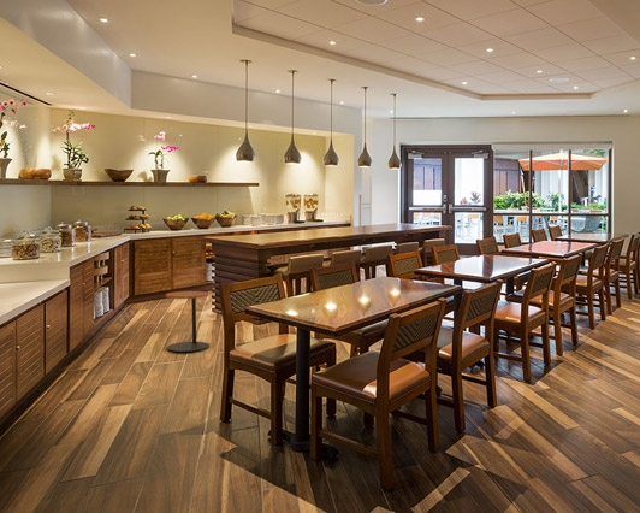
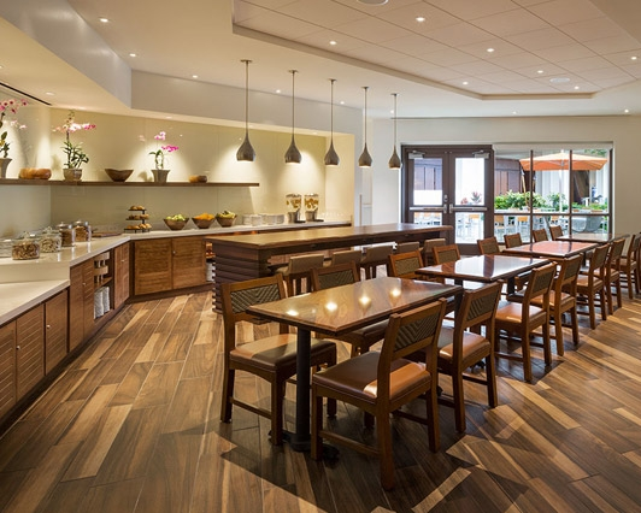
- side table (192, 320)
